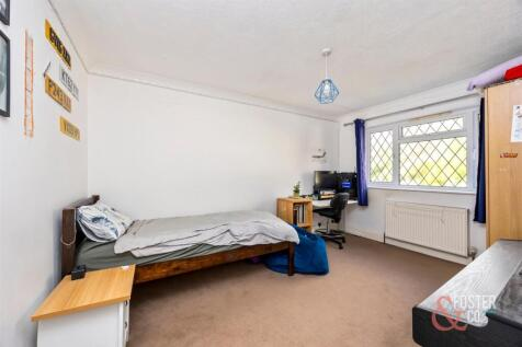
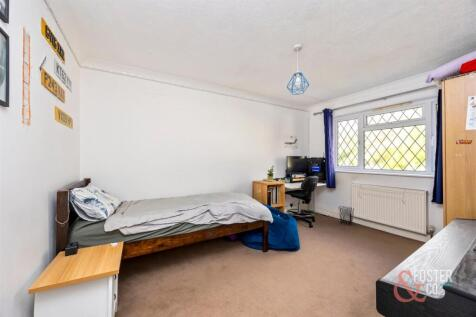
+ waste bin (346, 215)
